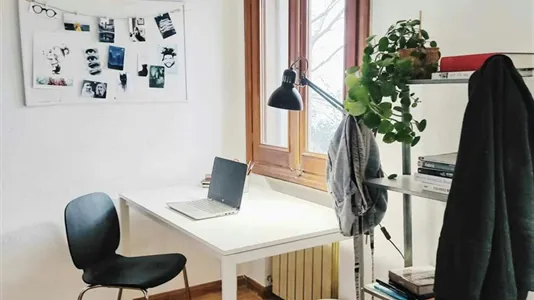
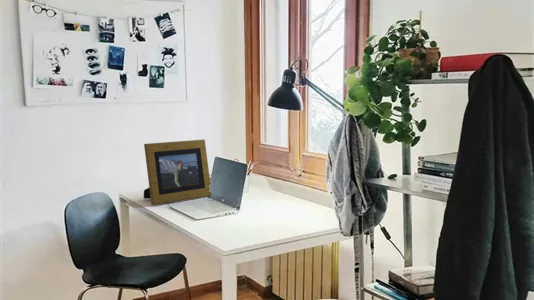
+ picture frame (173, 169)
